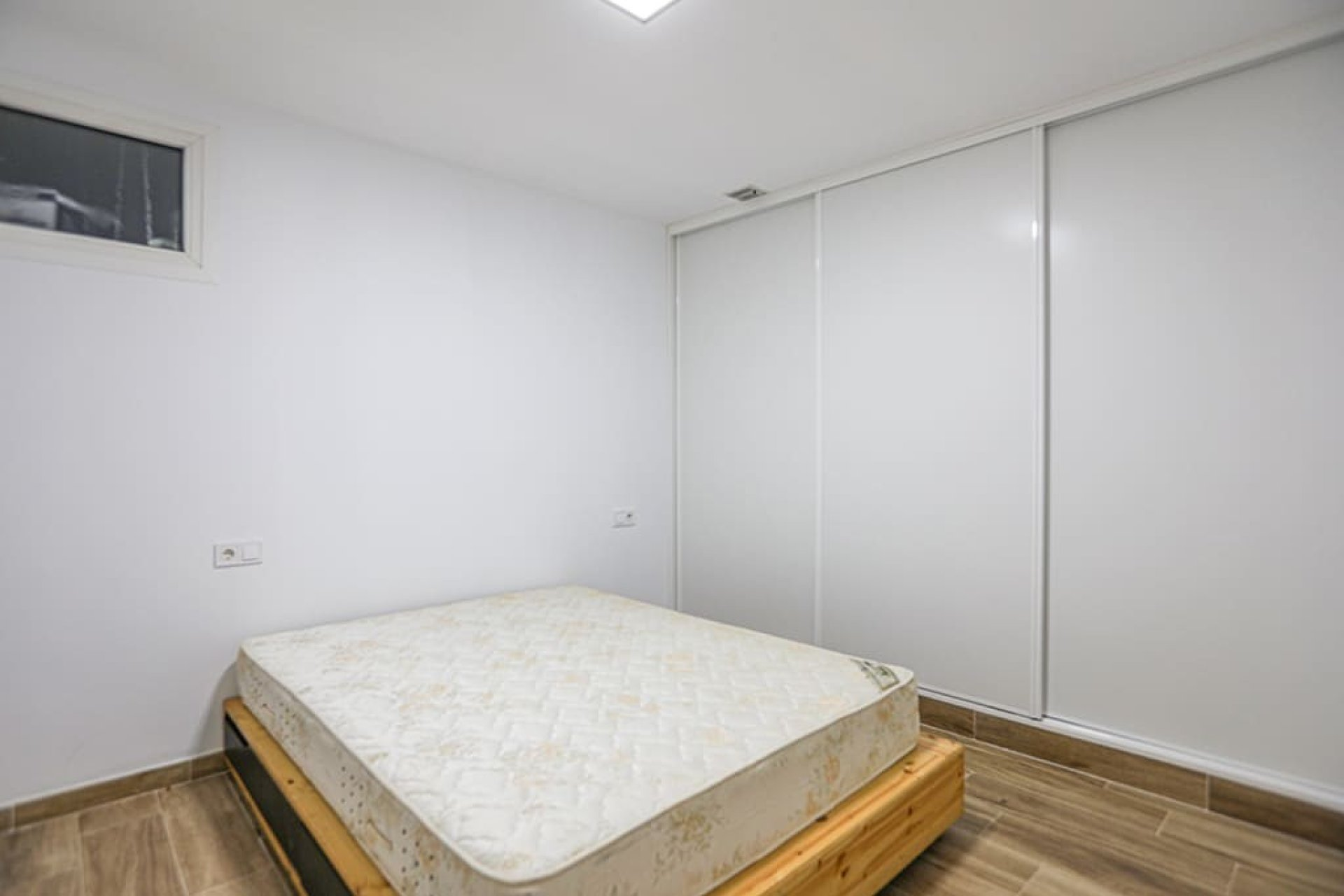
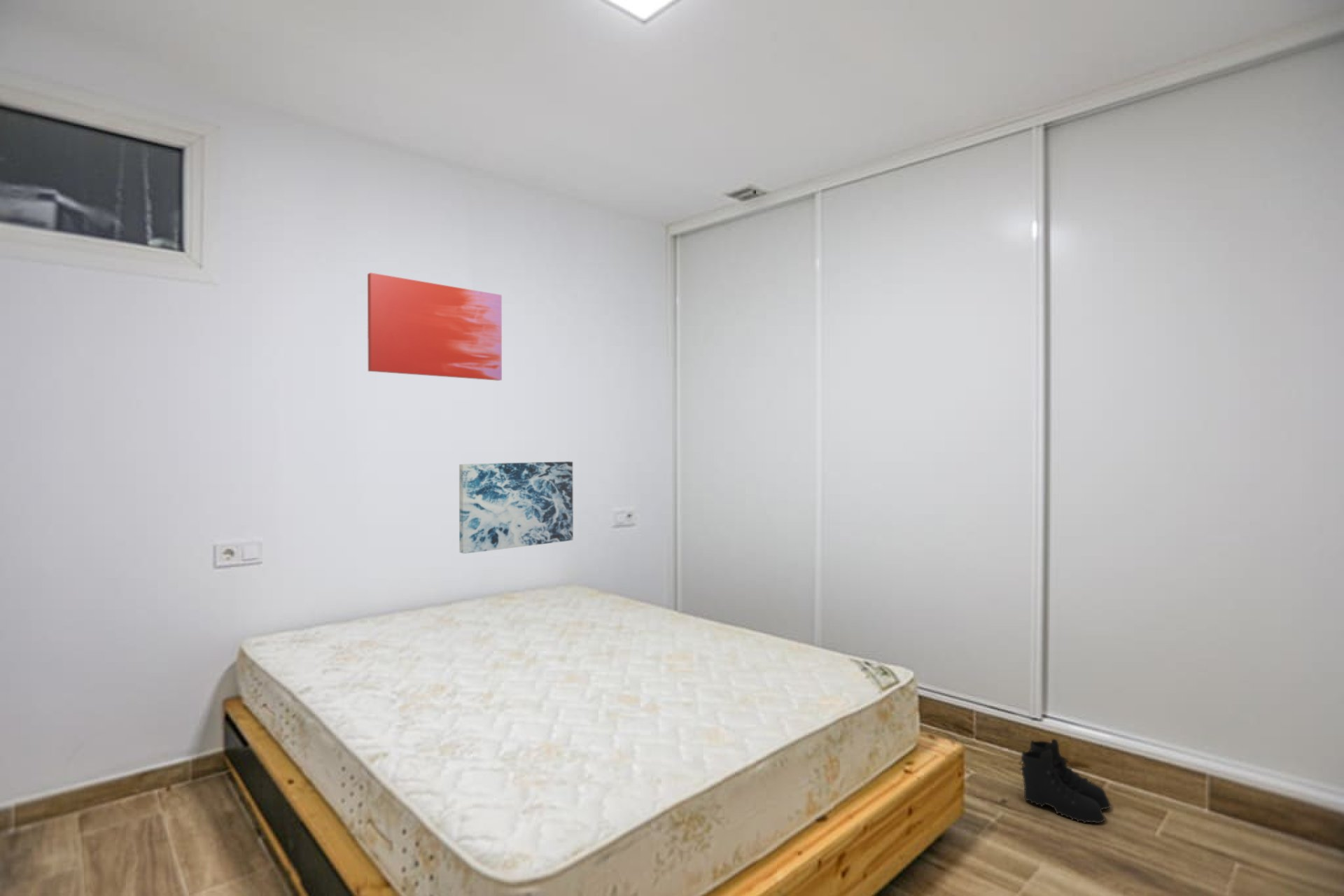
+ boots (1064, 775)
+ wall art (439, 330)
+ wall art (519, 504)
